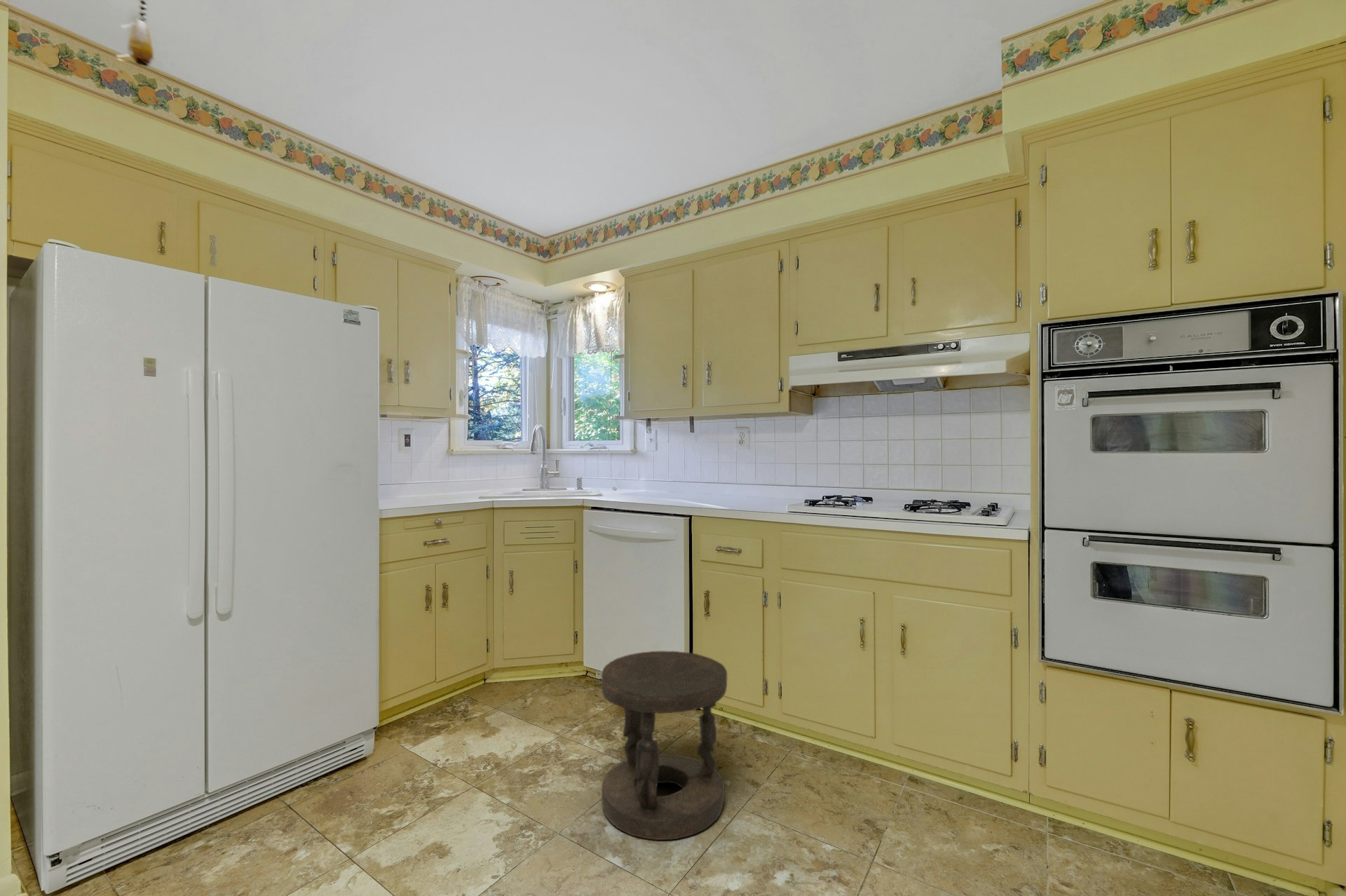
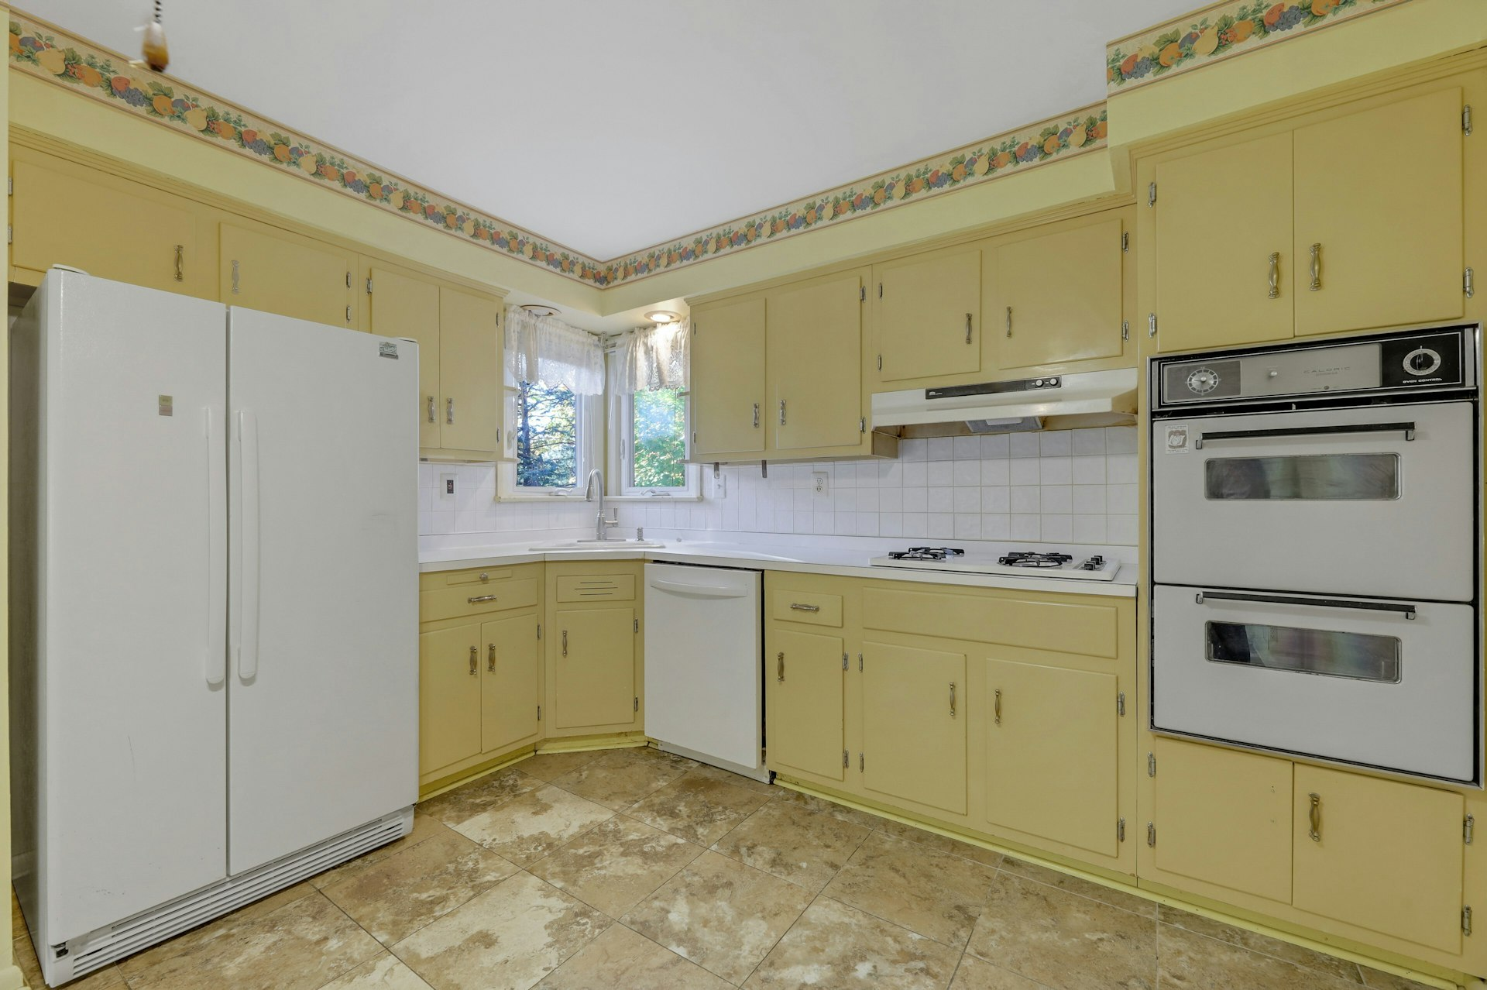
- stool (657, 742)
